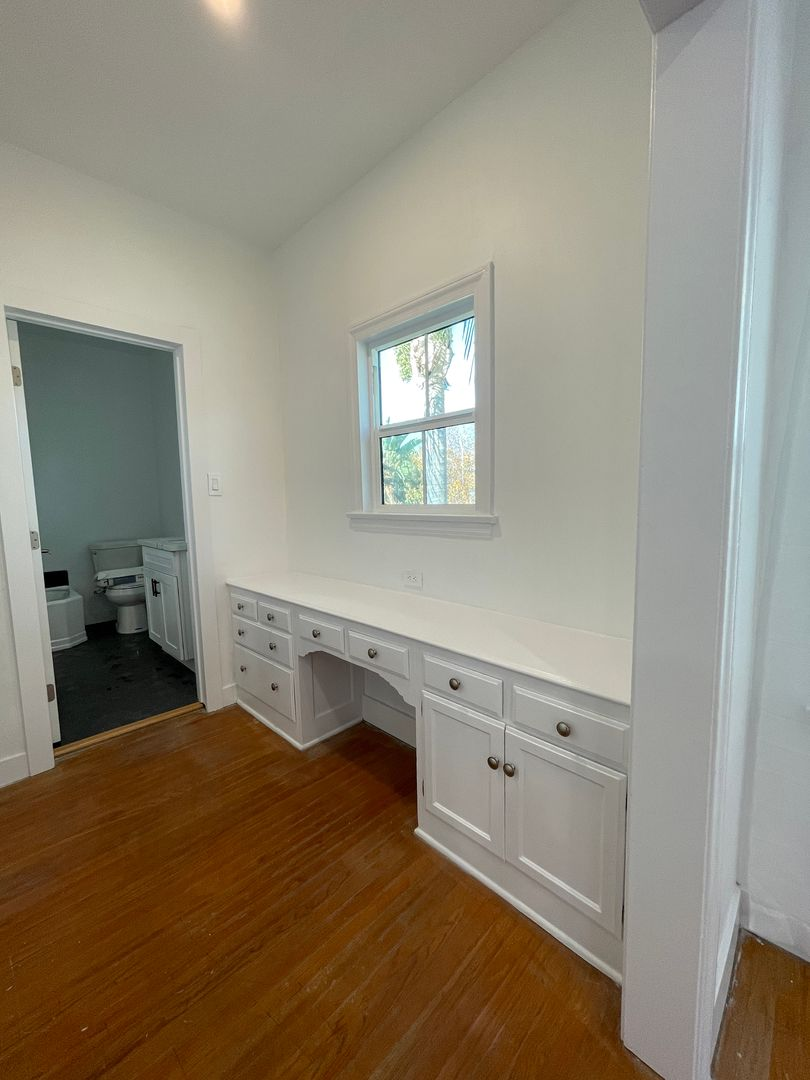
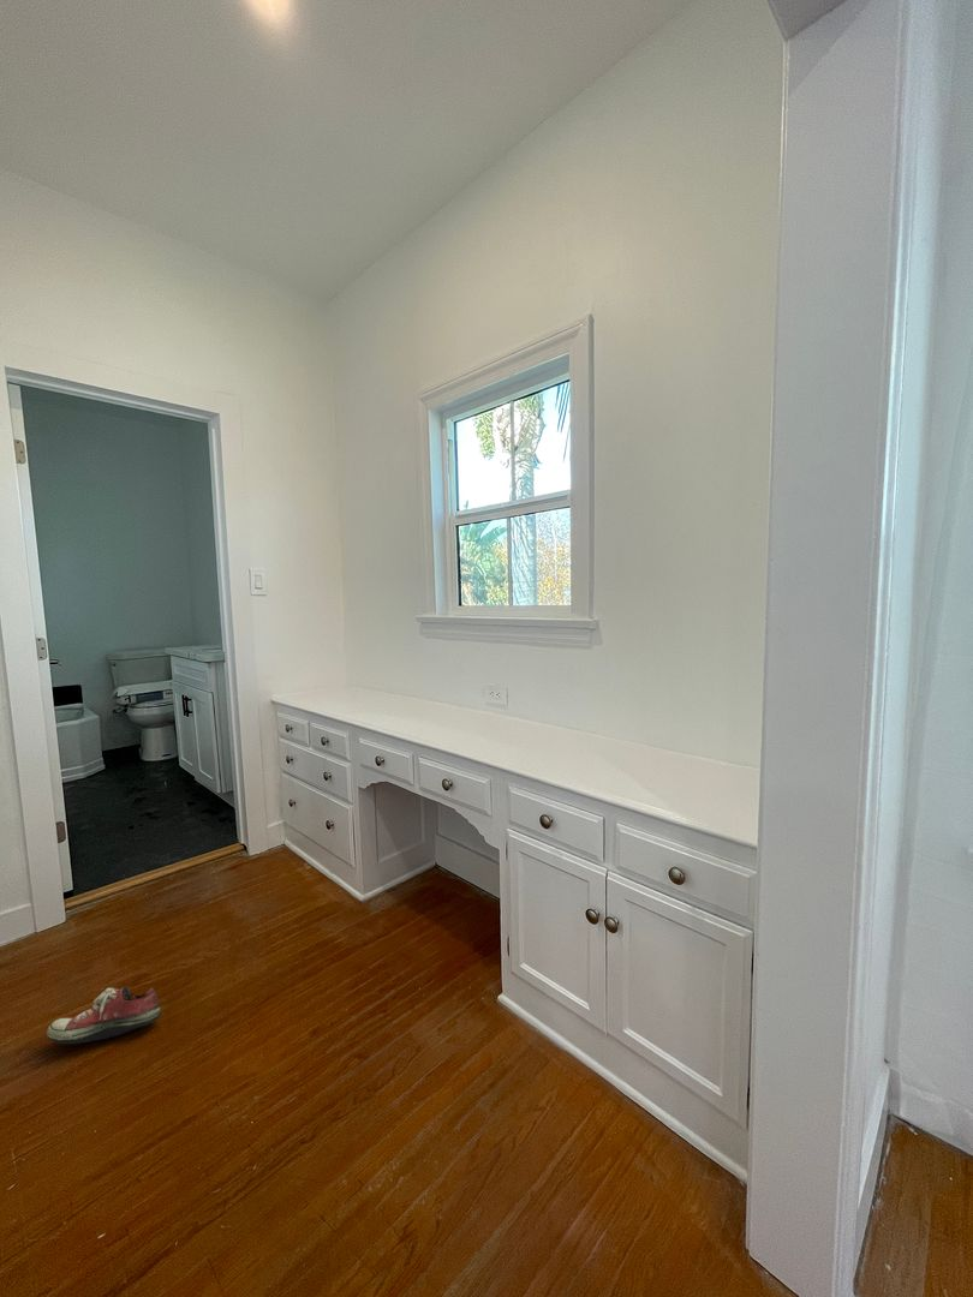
+ sneaker (105, 1015)
